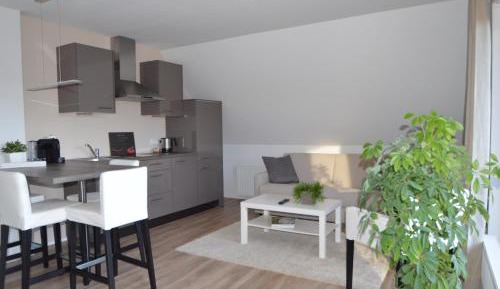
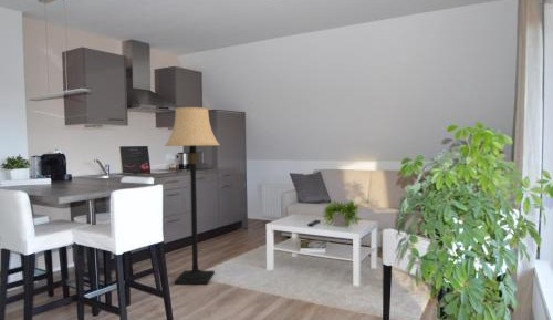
+ lamp (194, 194)
